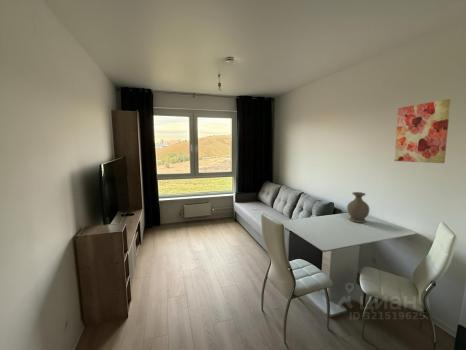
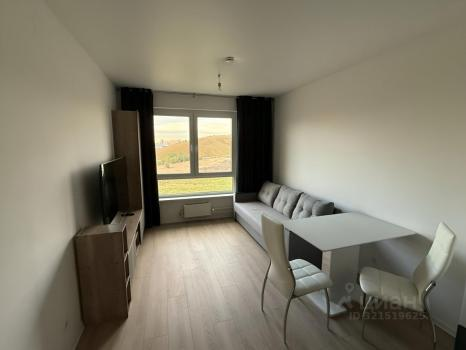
- wall art (419, 133)
- vase (358, 206)
